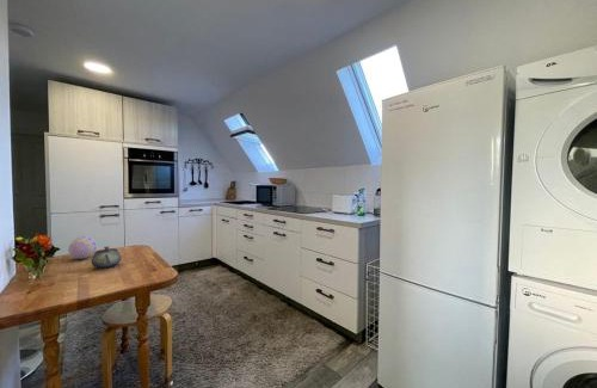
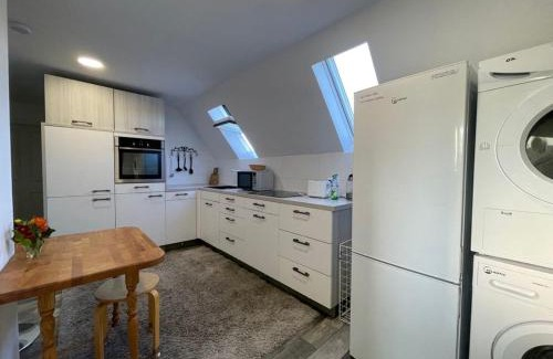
- teapot (106, 255)
- decorative egg (82, 247)
